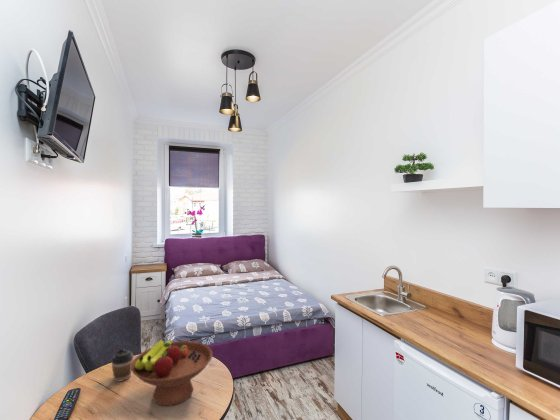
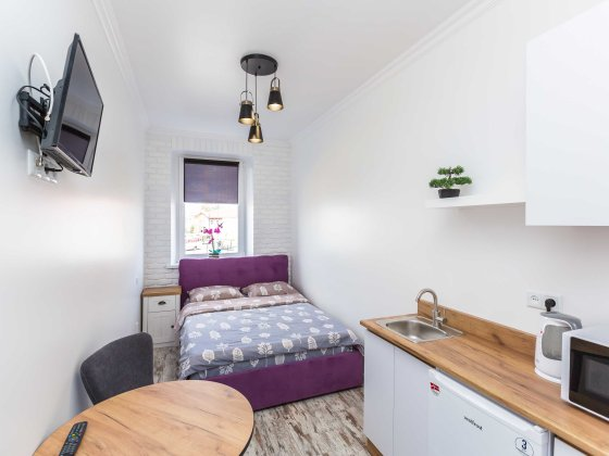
- fruit bowl (173, 369)
- coffee cup (122, 364)
